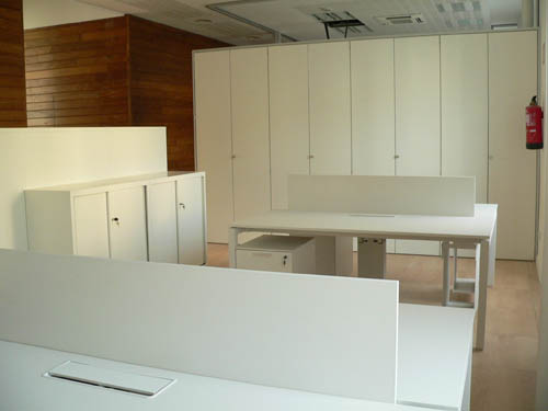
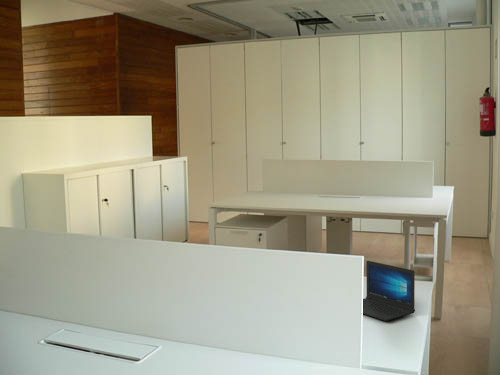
+ laptop (376, 289)
